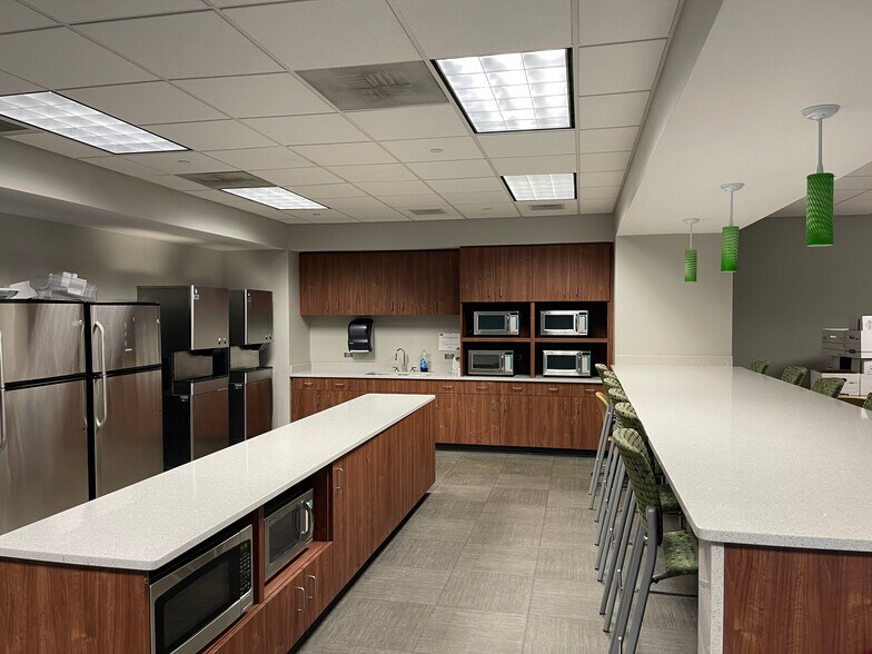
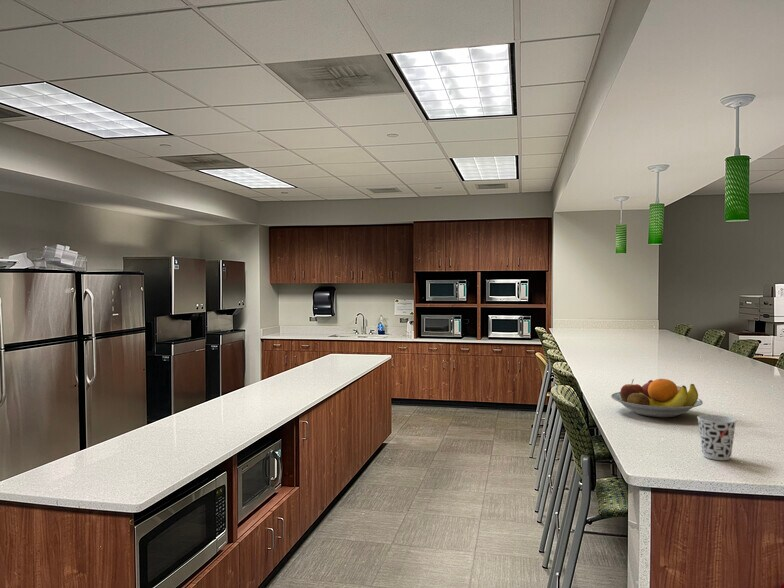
+ fruit bowl (655, 395)
+ cup (716, 437)
